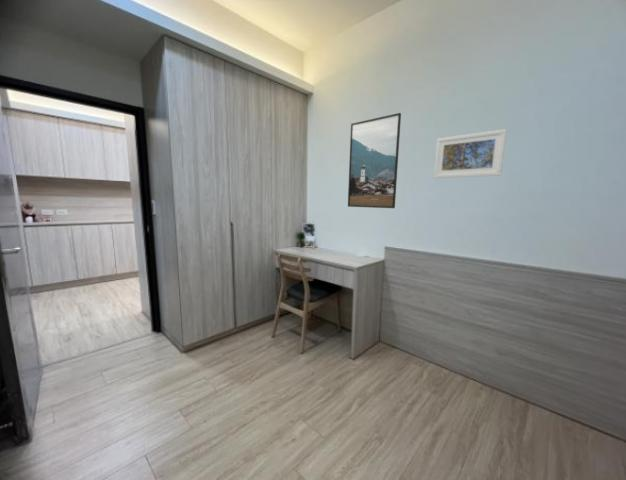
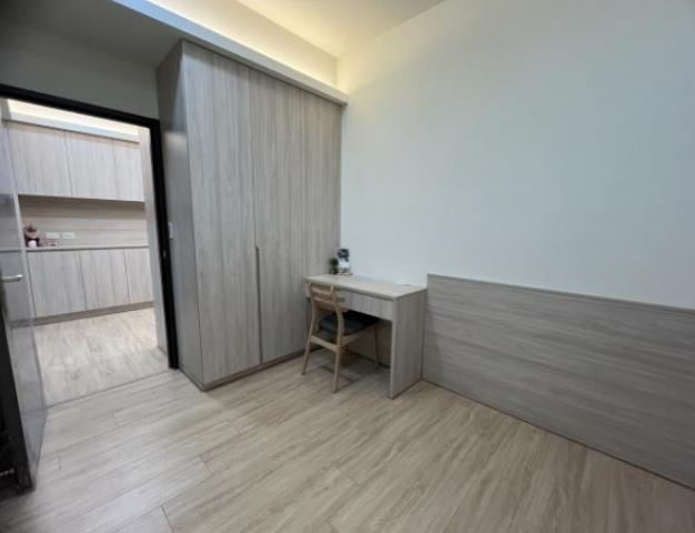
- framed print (371, 164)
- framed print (467, 155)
